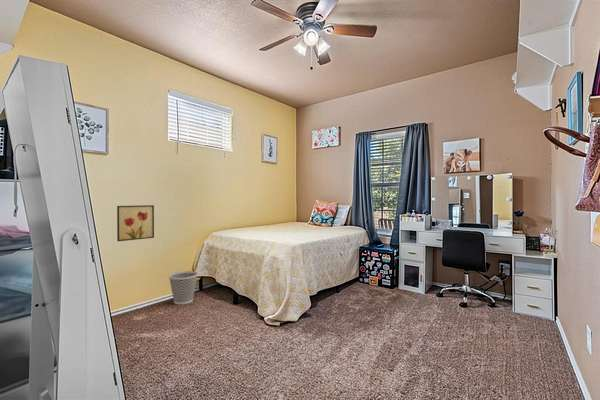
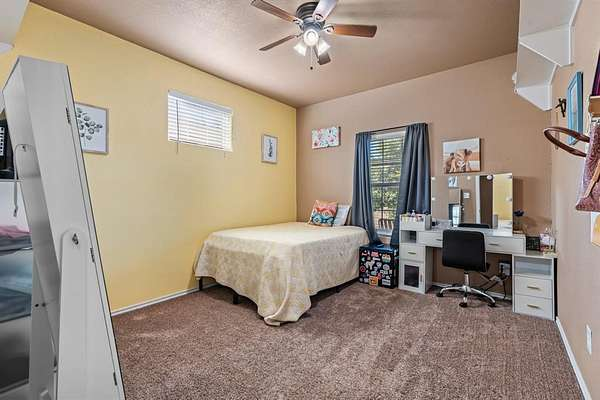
- wastebasket (183, 287)
- wall art (136, 222)
